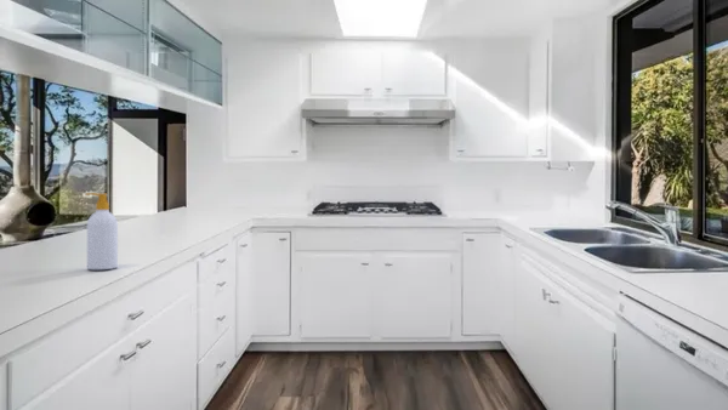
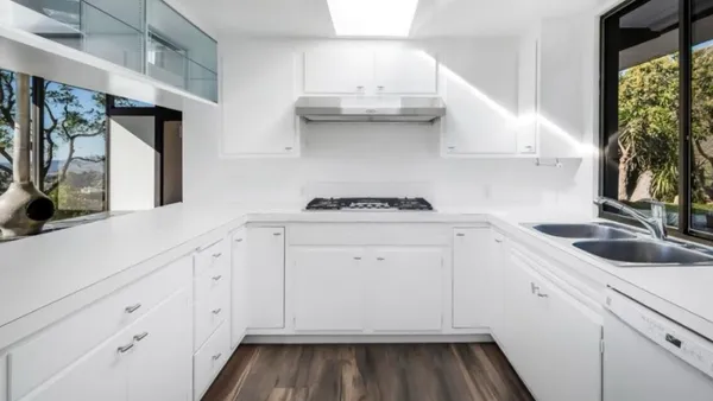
- soap bottle (101, 230)
